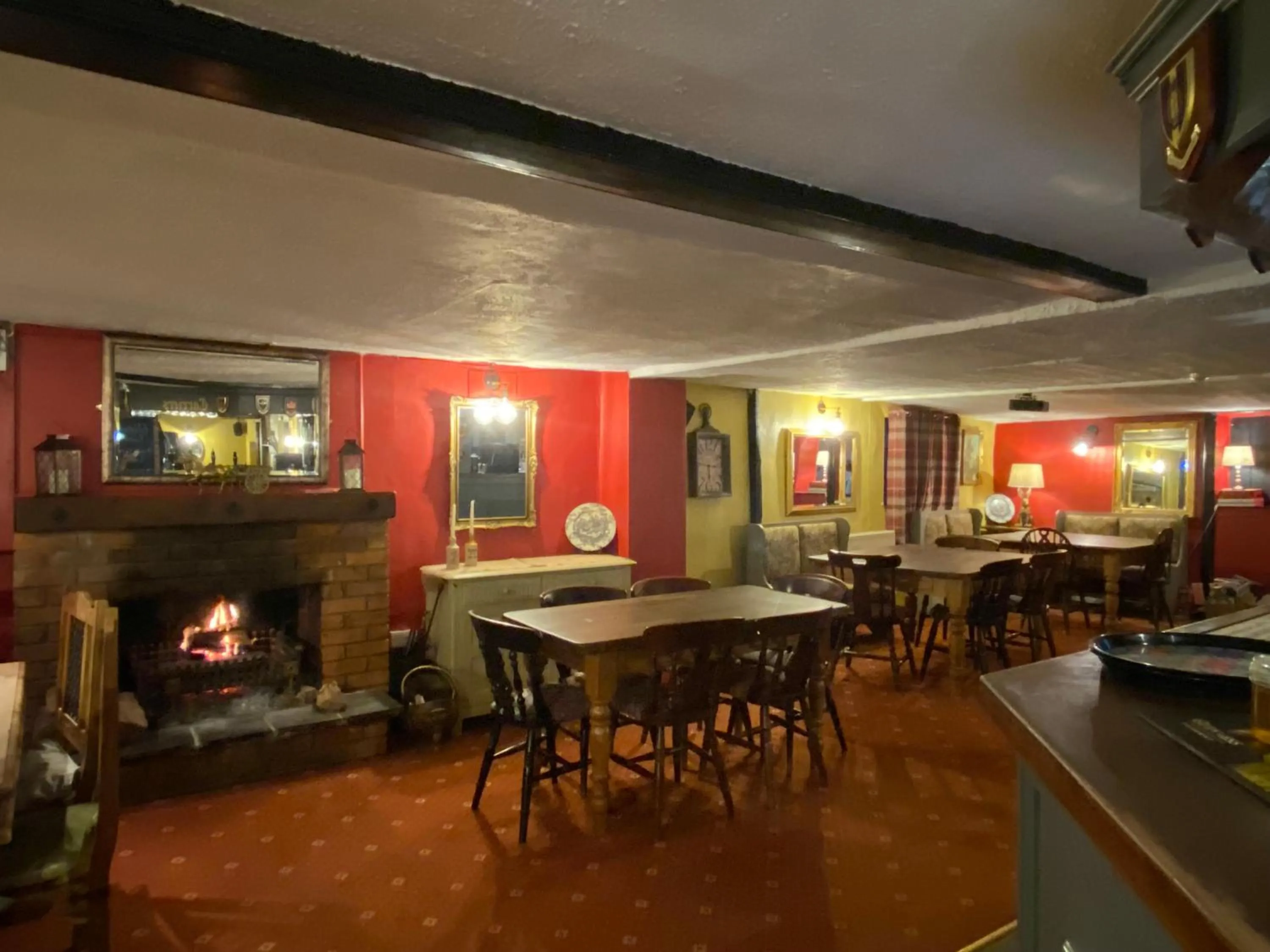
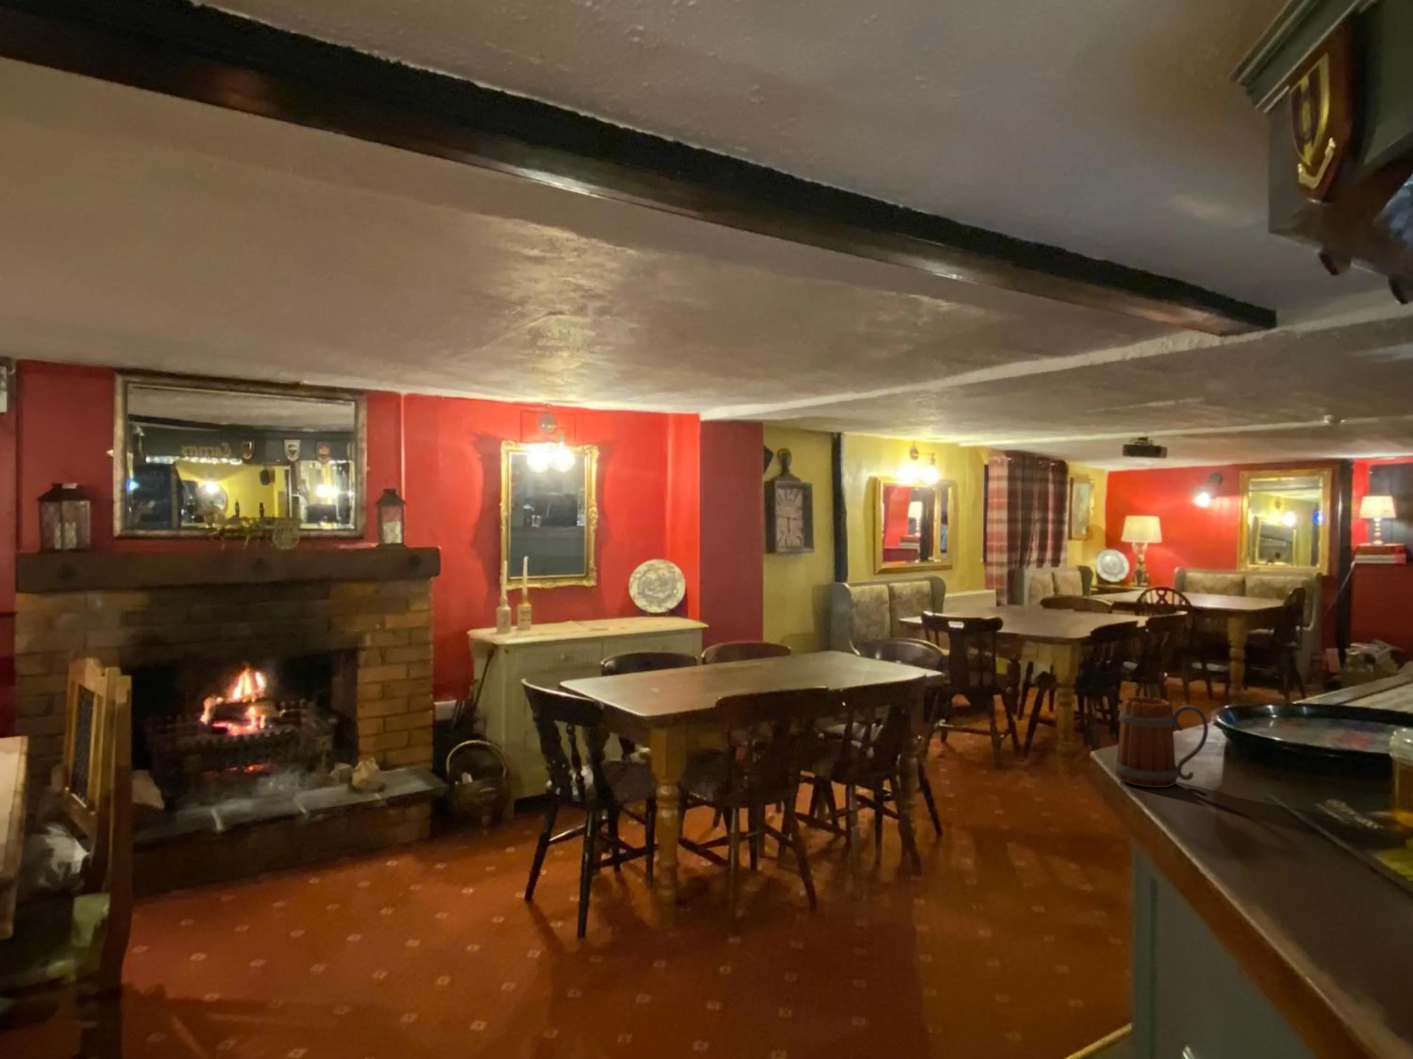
+ beer mug (1160, 742)
